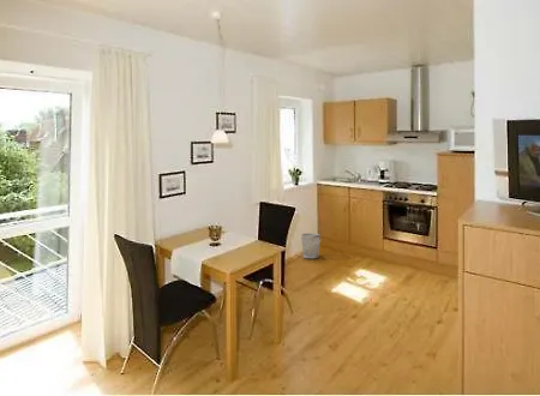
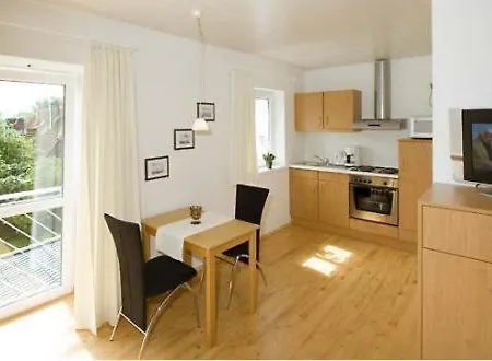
- wastebasket (310, 245)
